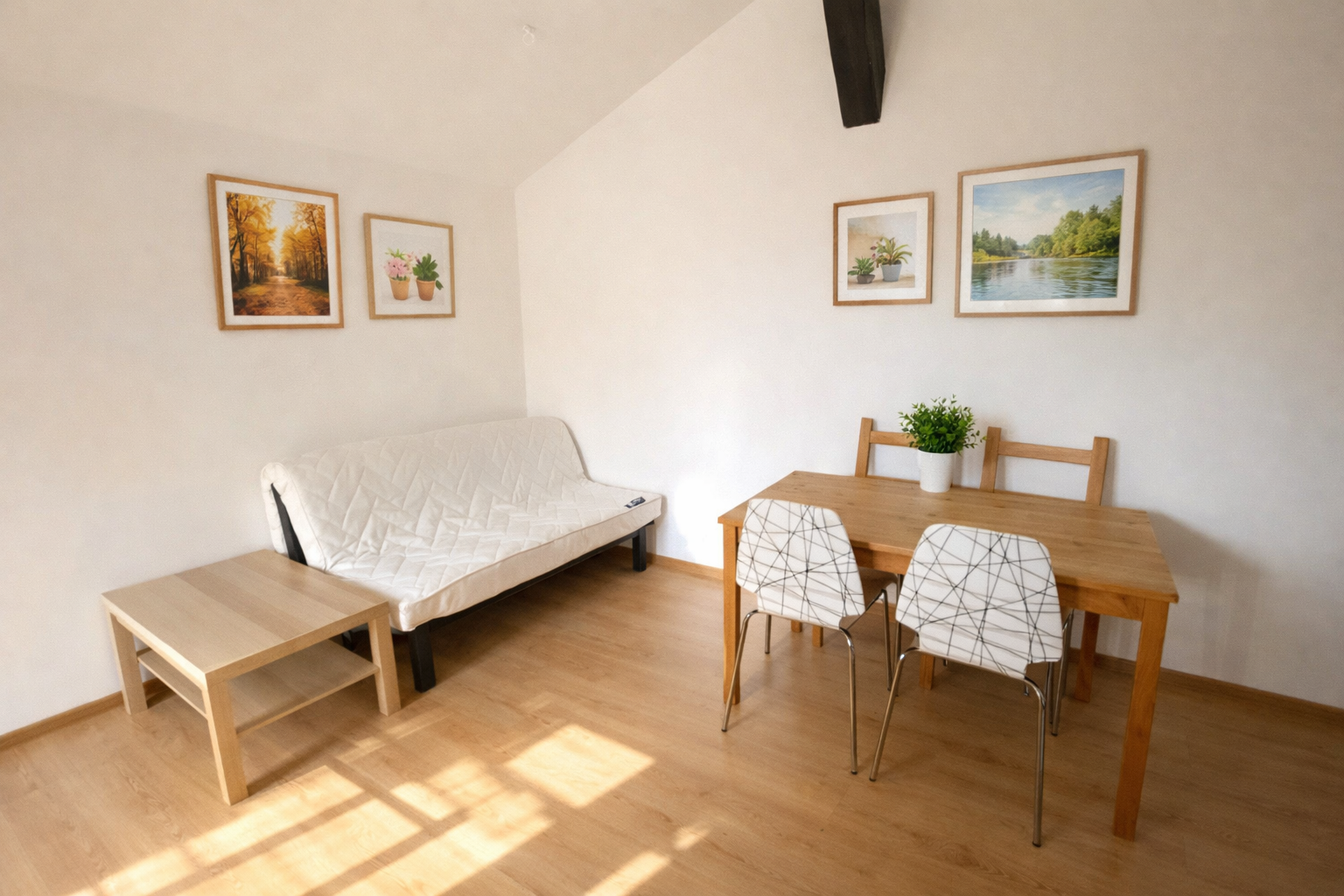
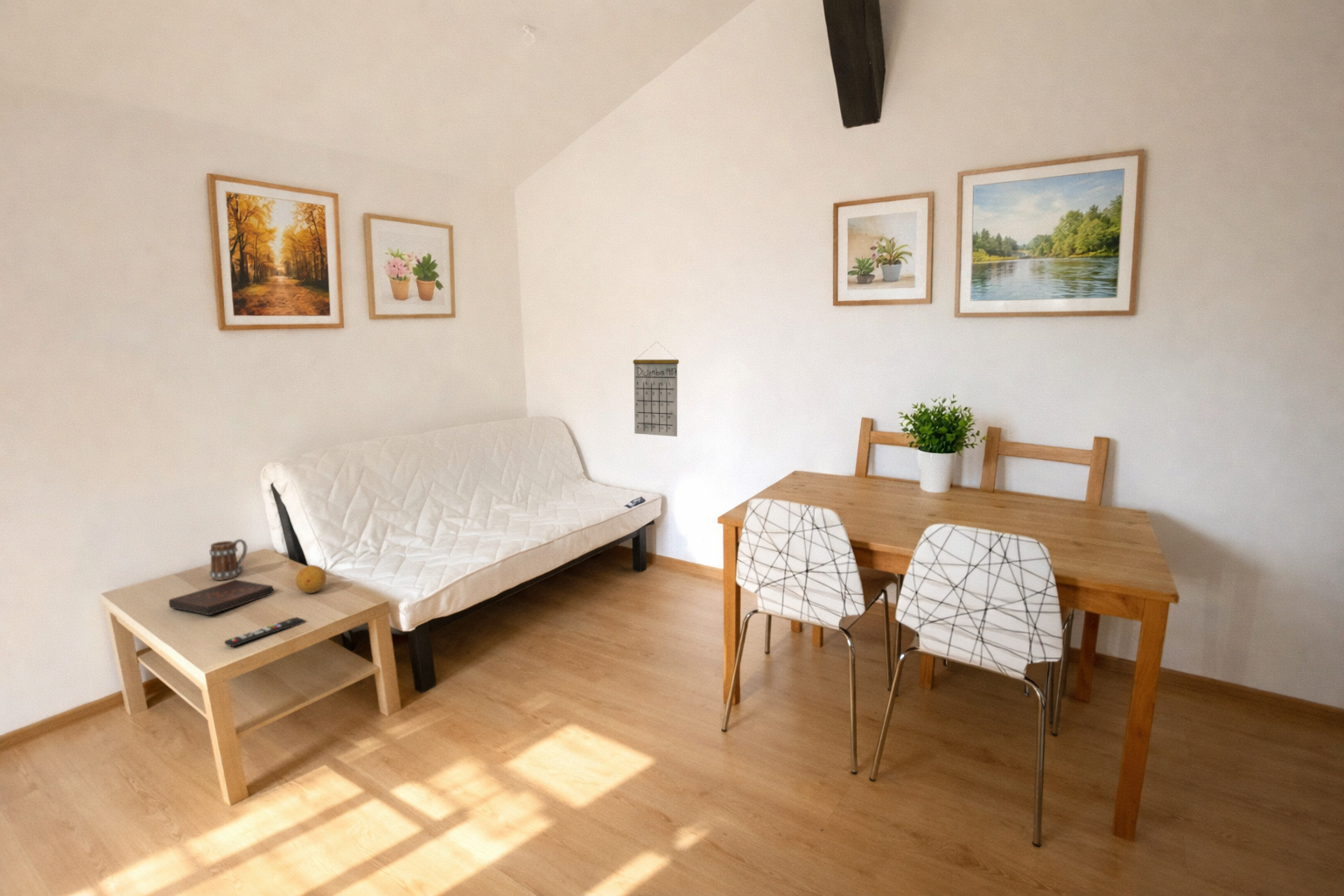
+ fruit (311, 578)
+ book (223, 596)
+ mug (228, 558)
+ remote control (266, 631)
+ calendar (655, 388)
